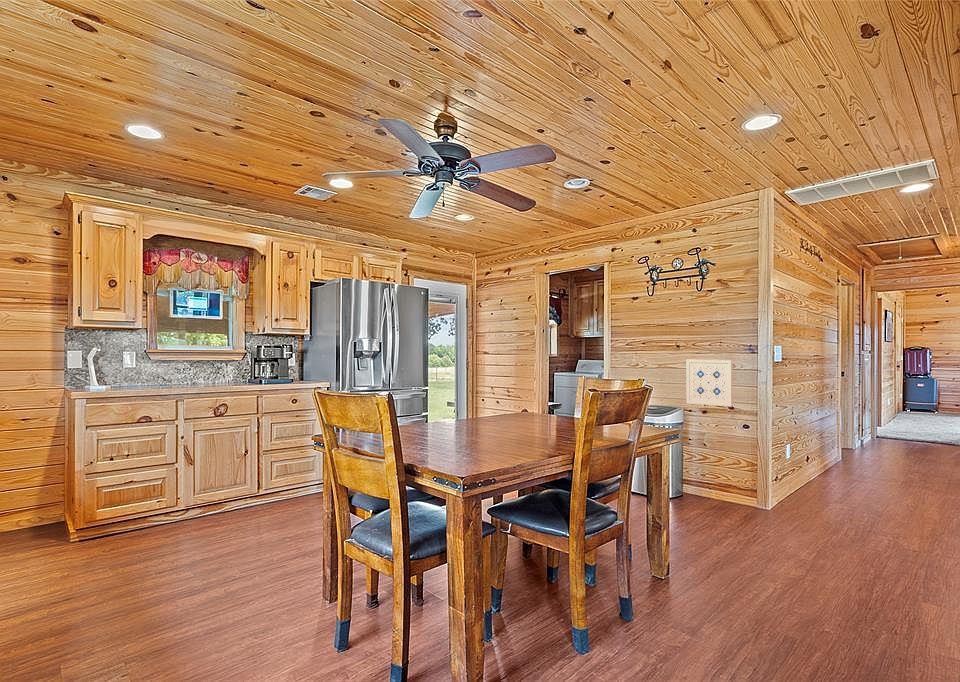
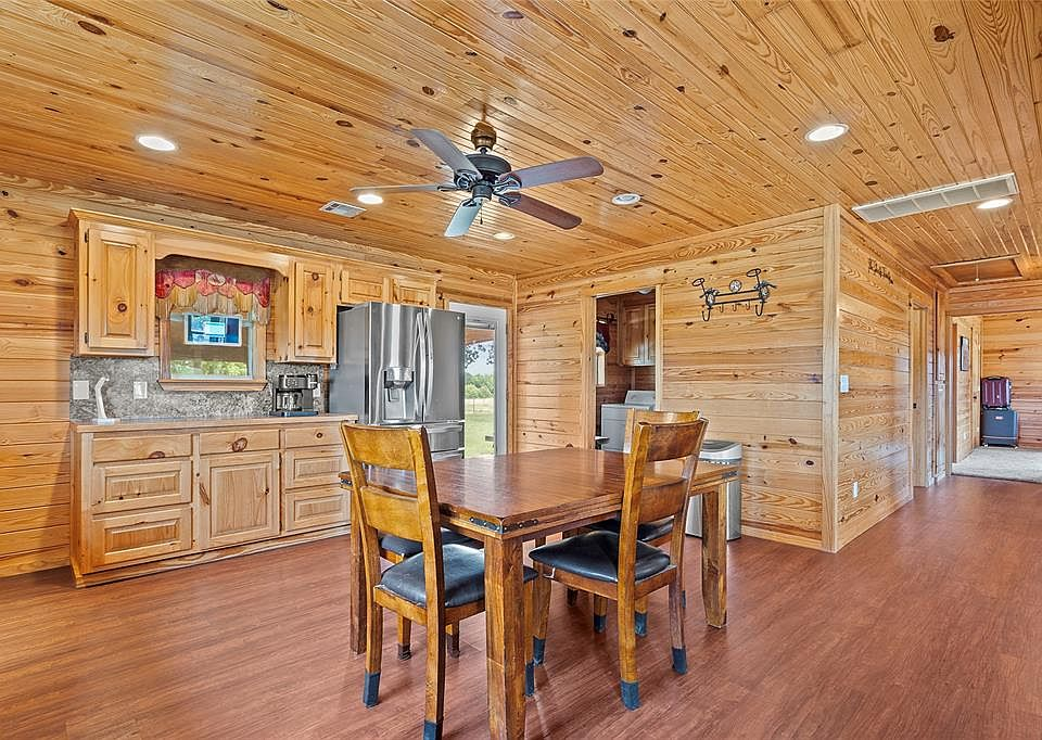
- wall art (708, 382)
